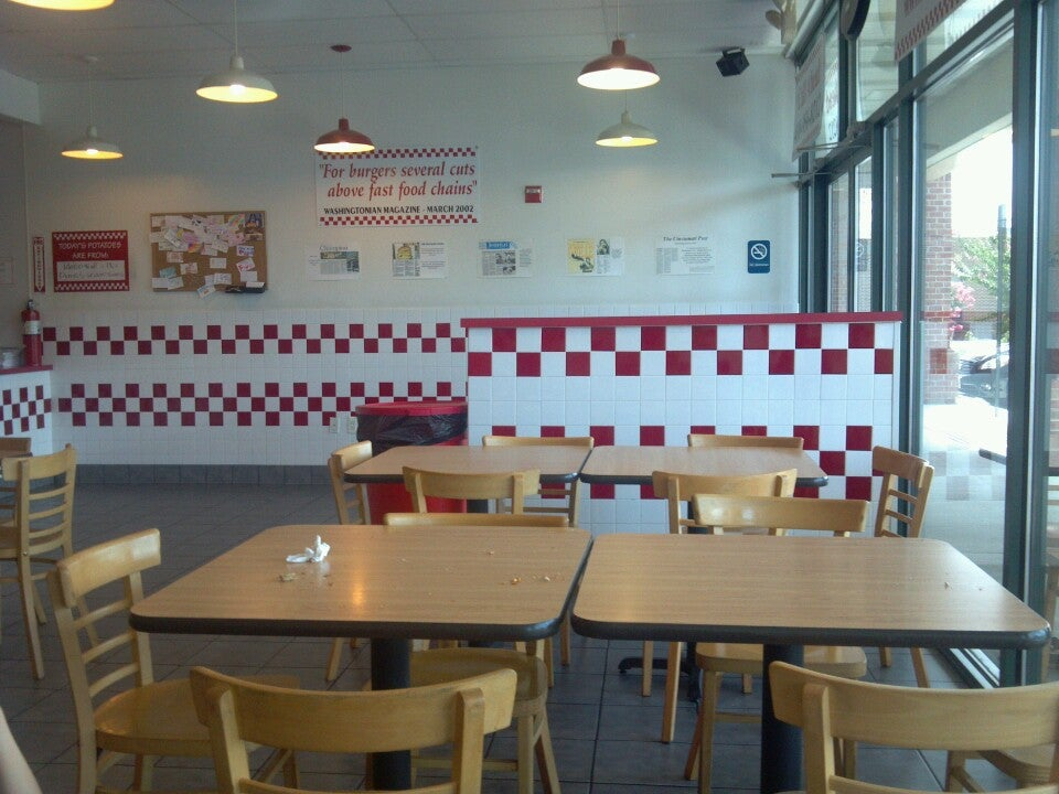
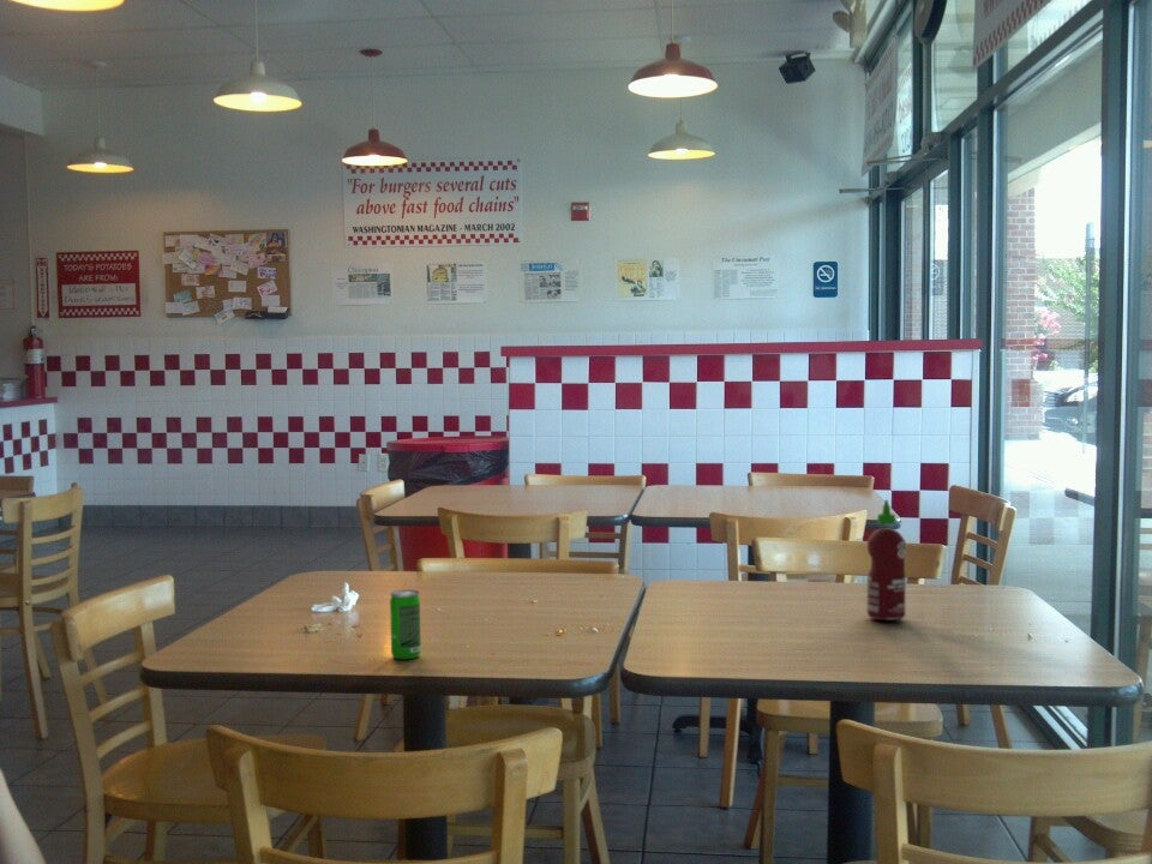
+ beverage can (404, 624)
+ hot sauce (886, 559)
